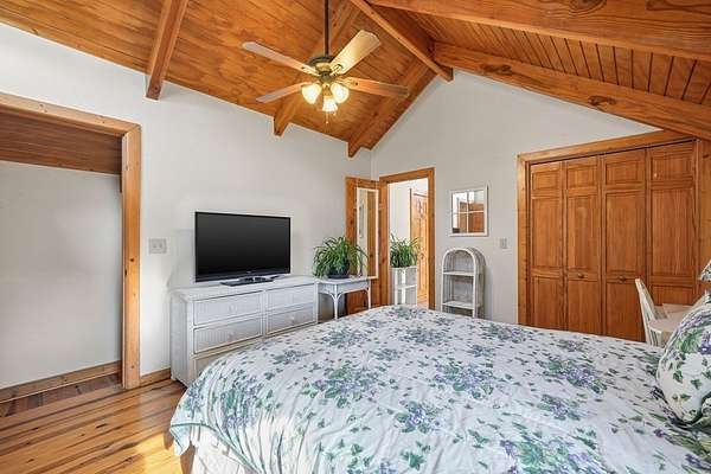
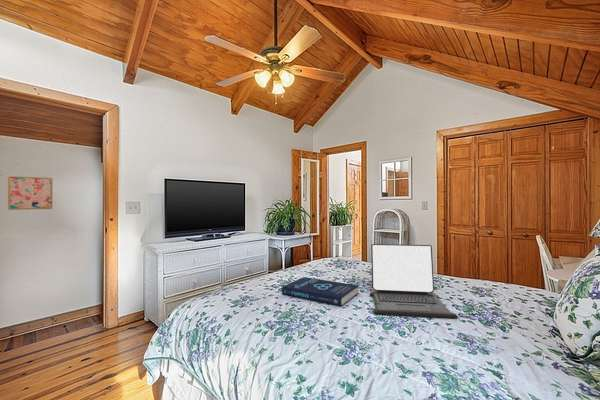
+ book (320, 290)
+ laptop (407, 276)
+ wall art (31, 193)
